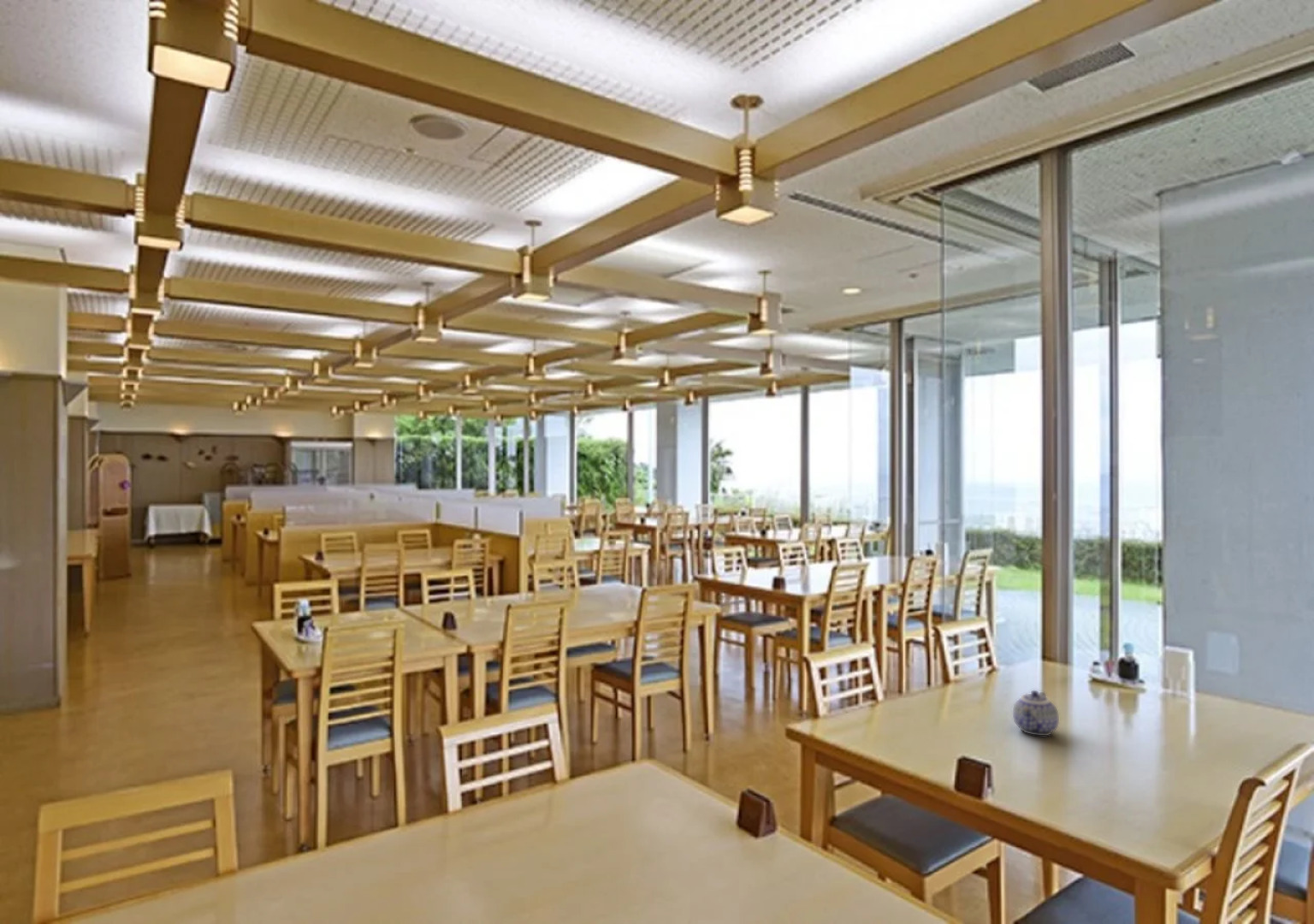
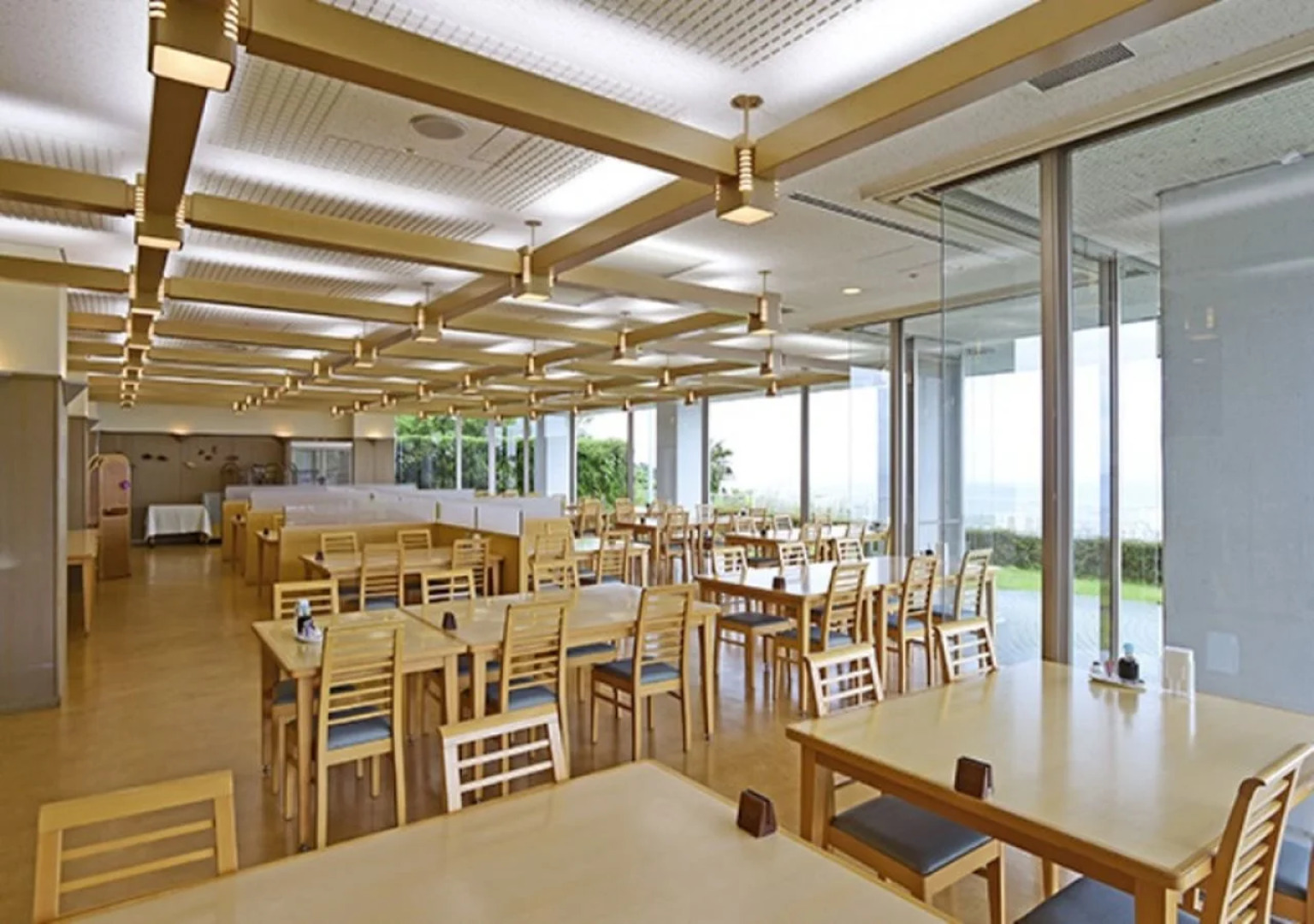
- teapot (1035, 711)
